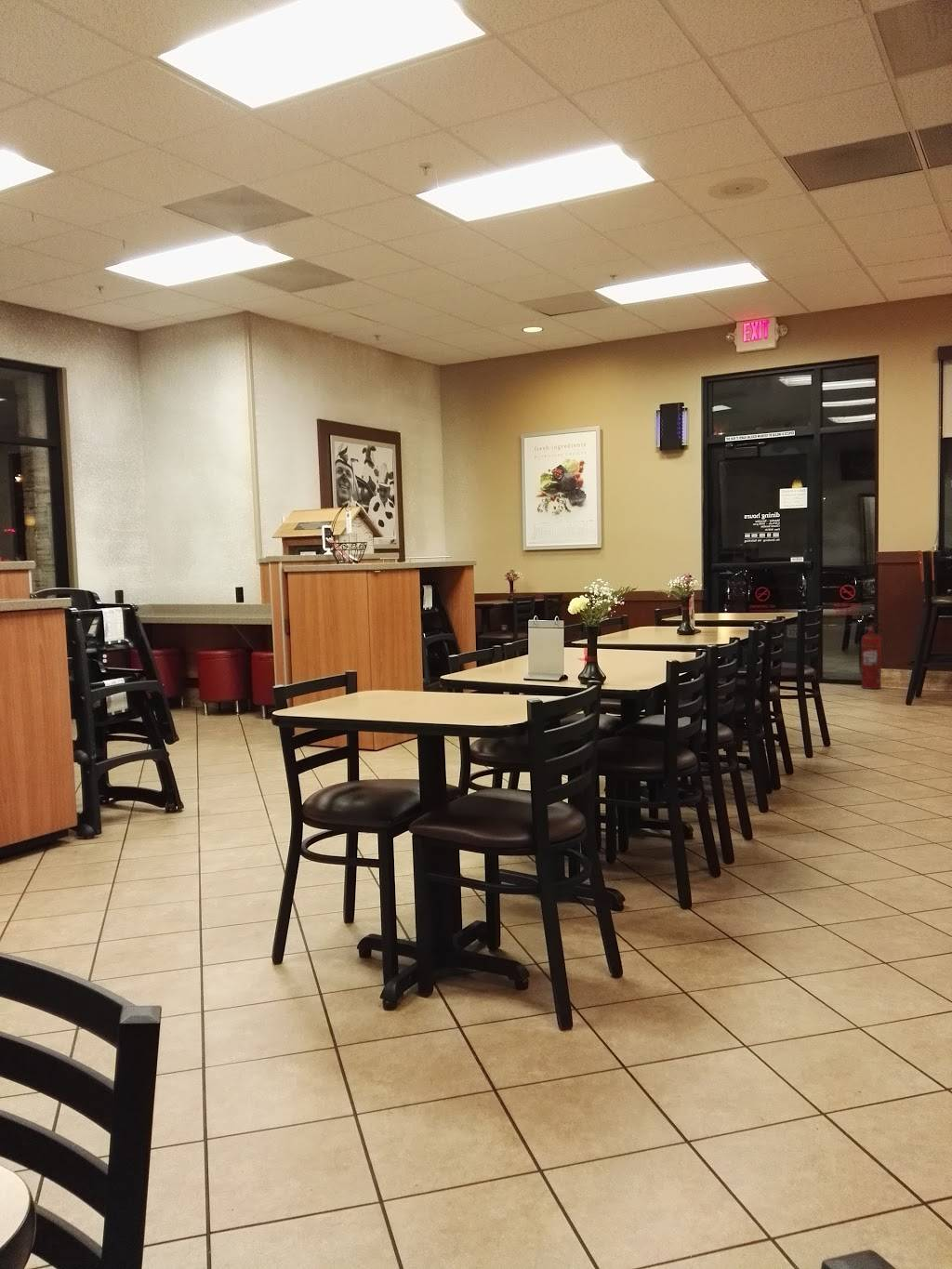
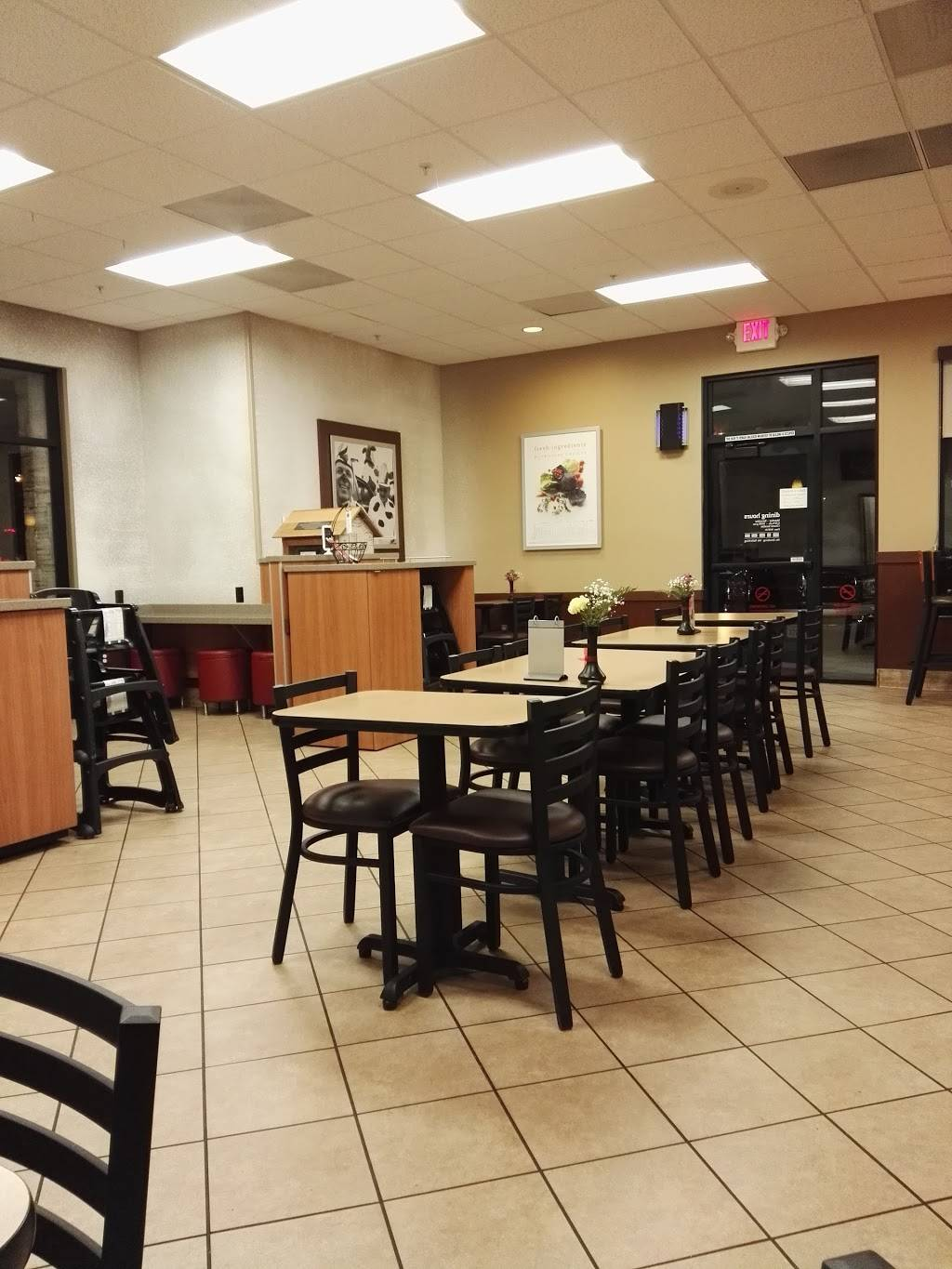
- fire extinguisher (870, 654)
